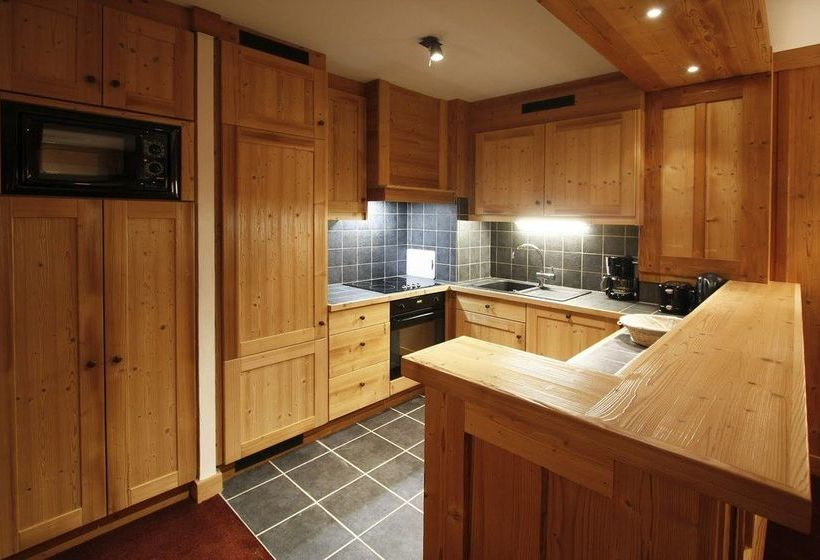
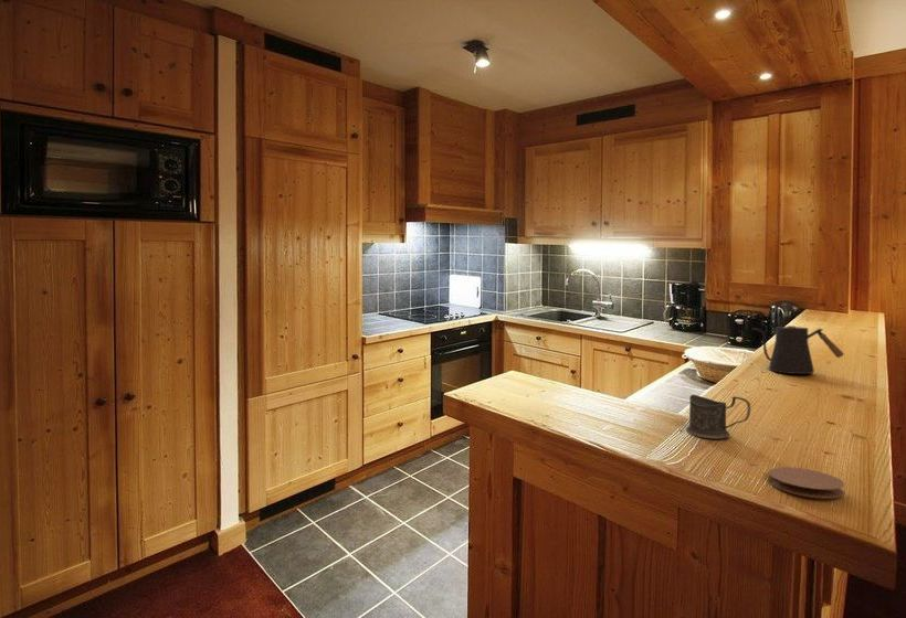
+ mug (717, 414)
+ coaster (804, 481)
+ kettle (793, 349)
